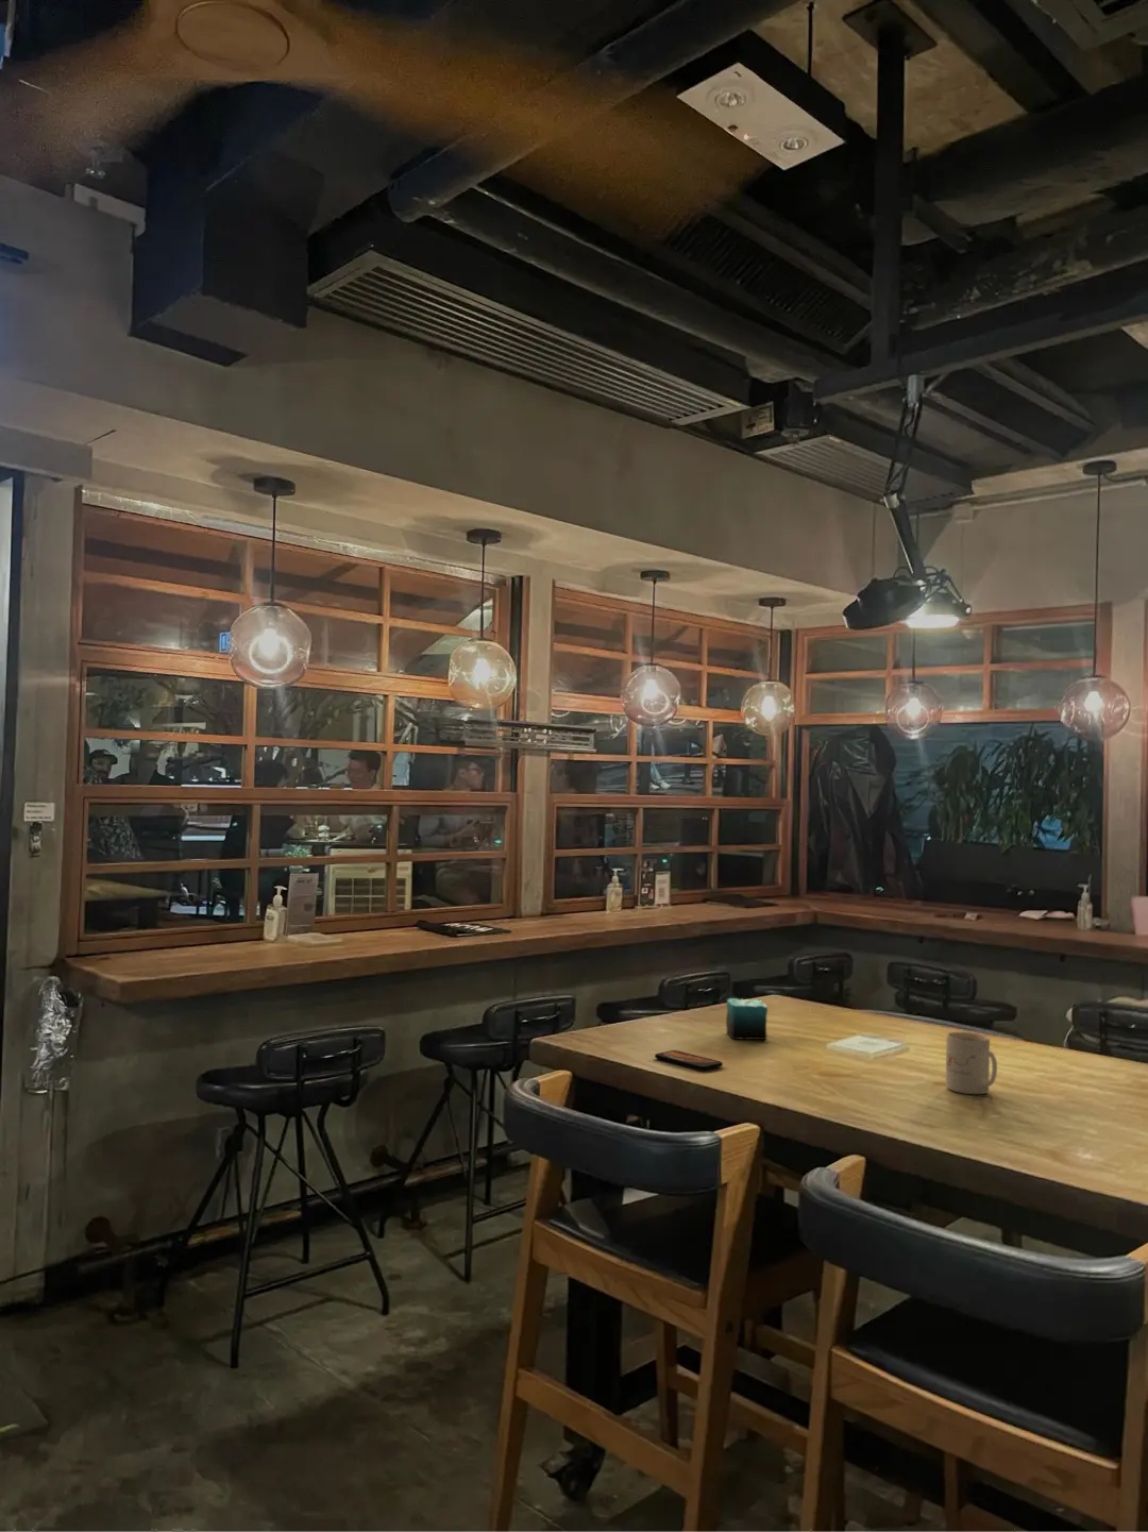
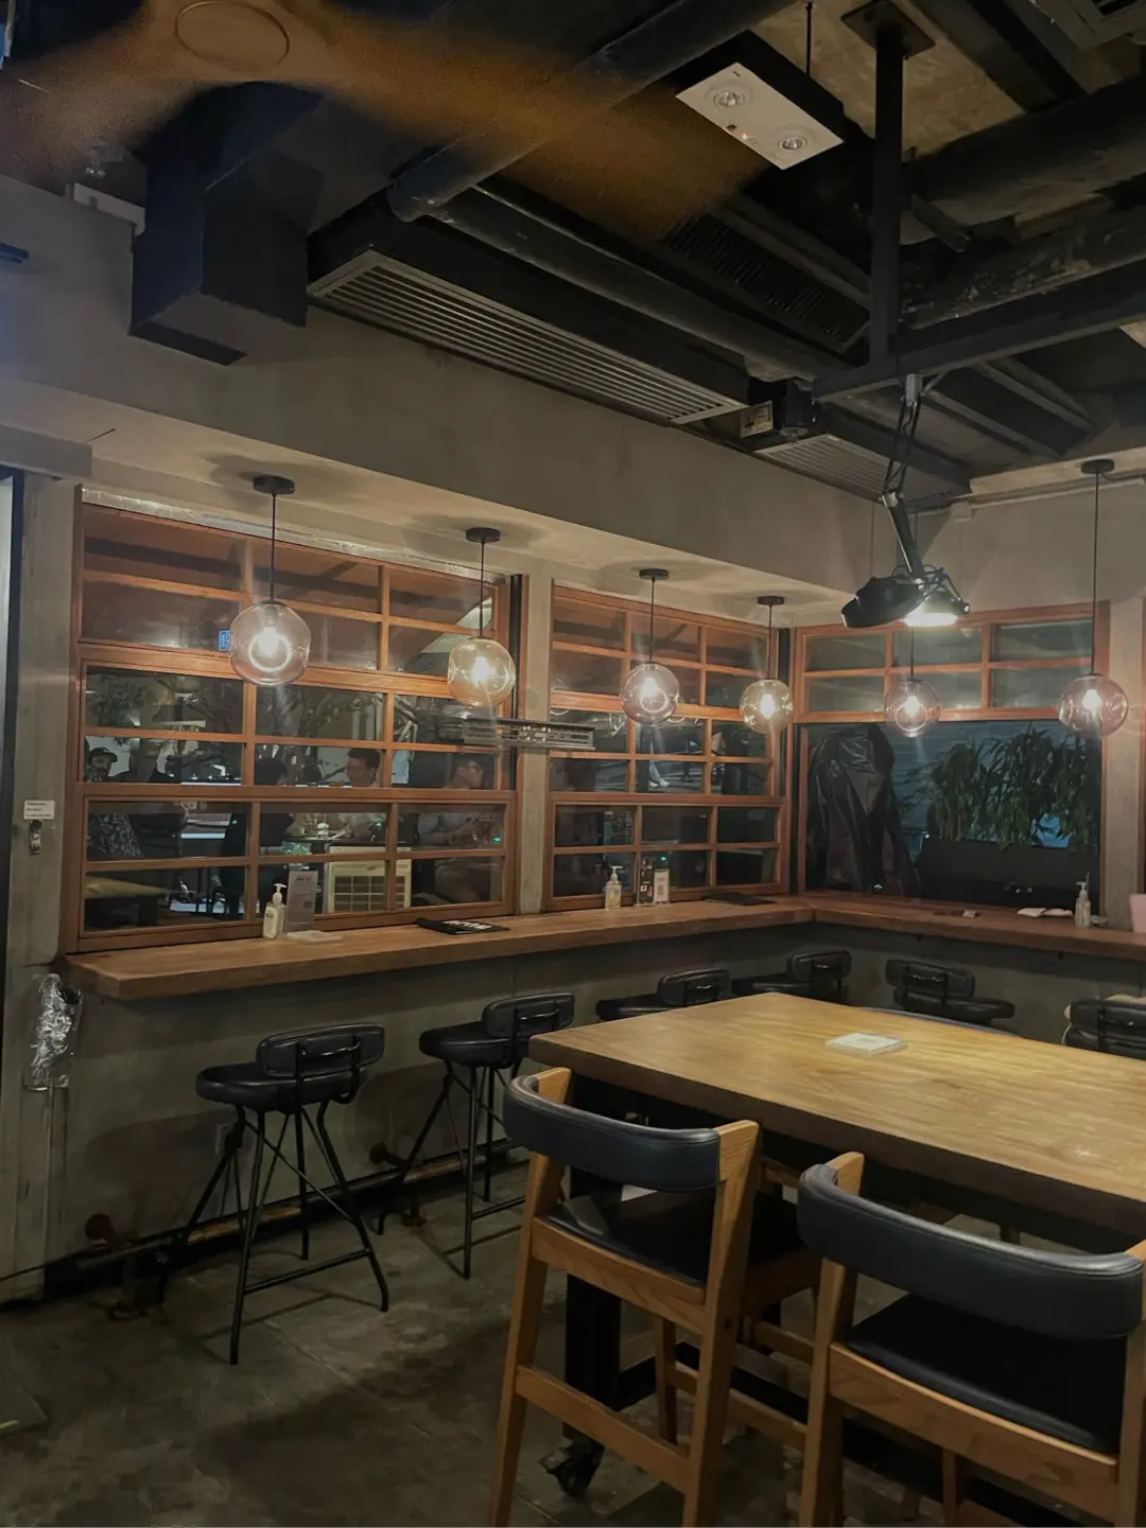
- mug (973, 1064)
- candle (746, 1011)
- smartphone (687, 1060)
